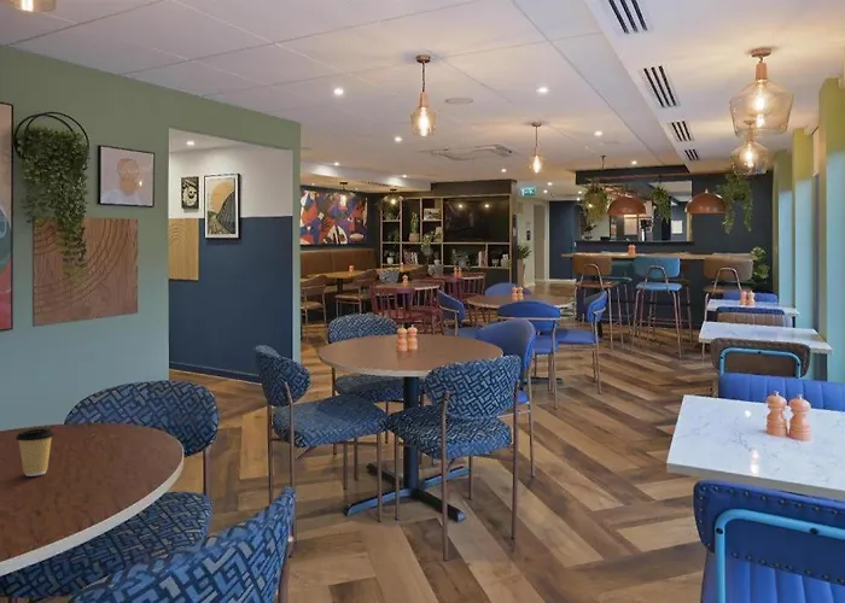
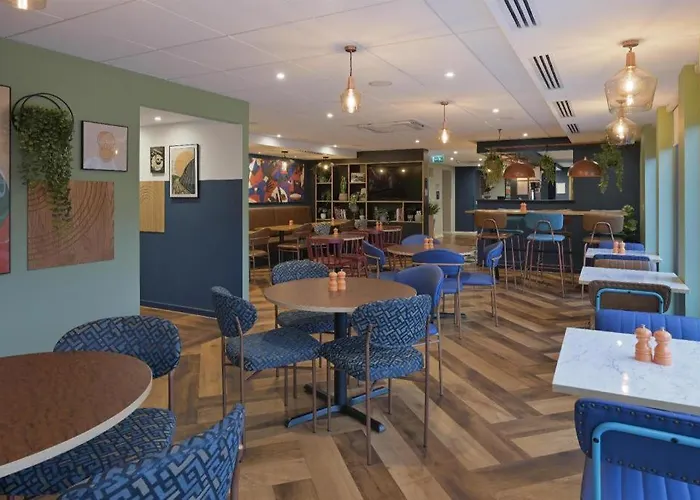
- coffee cup (35, 451)
